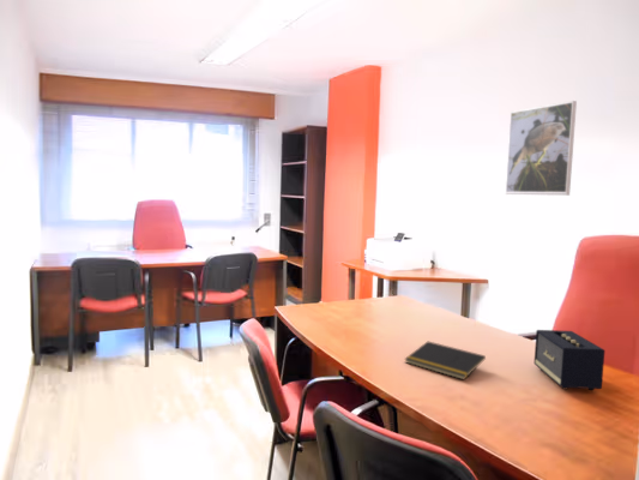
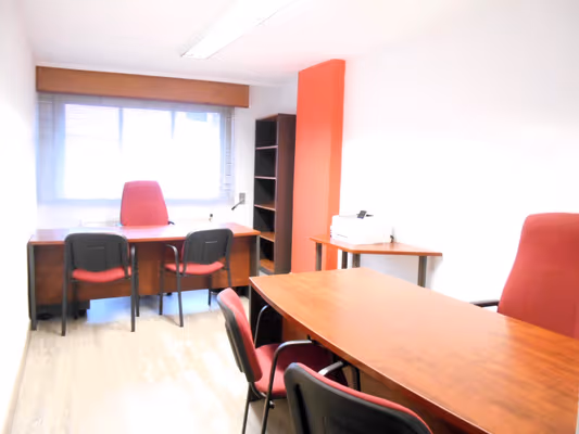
- speaker (566, 358)
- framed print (538, 151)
- notepad (444, 359)
